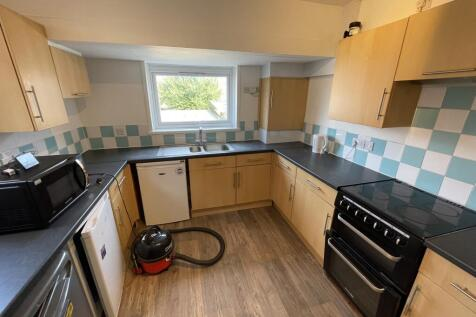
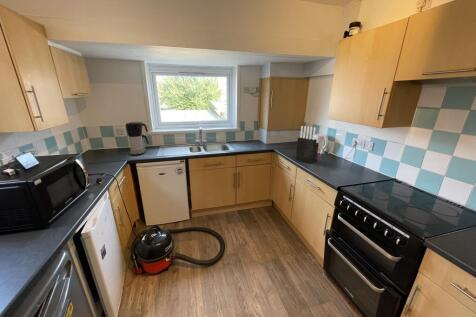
+ knife block (308, 143)
+ coffee maker (138, 137)
